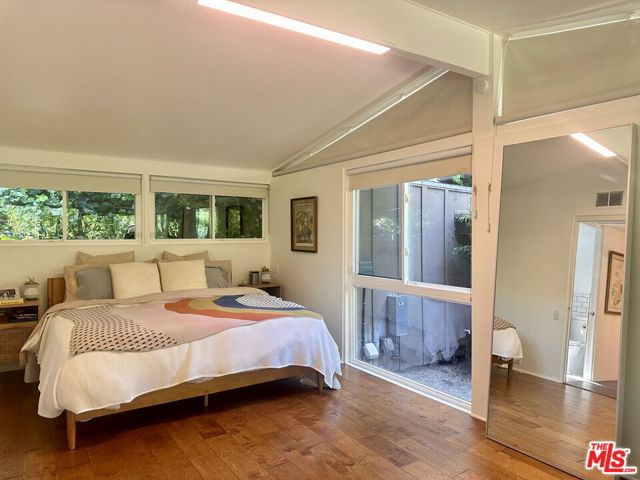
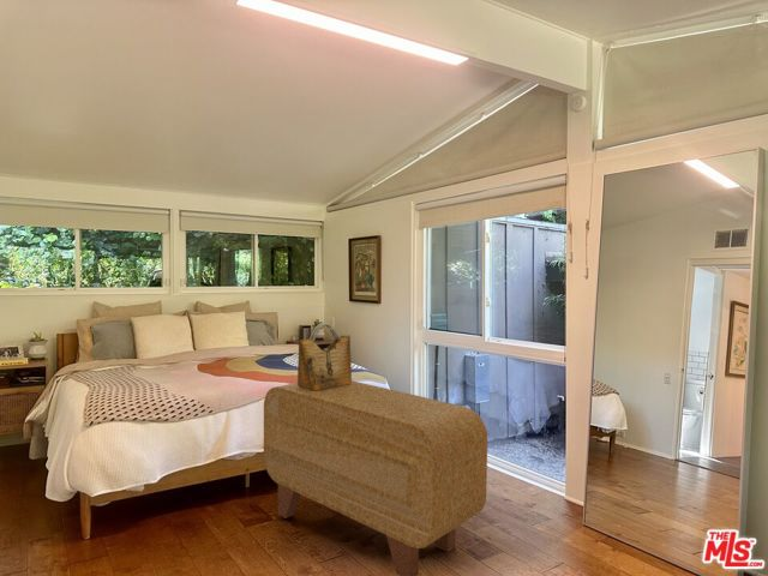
+ media console (365, 463)
+ grocery bag (325, 353)
